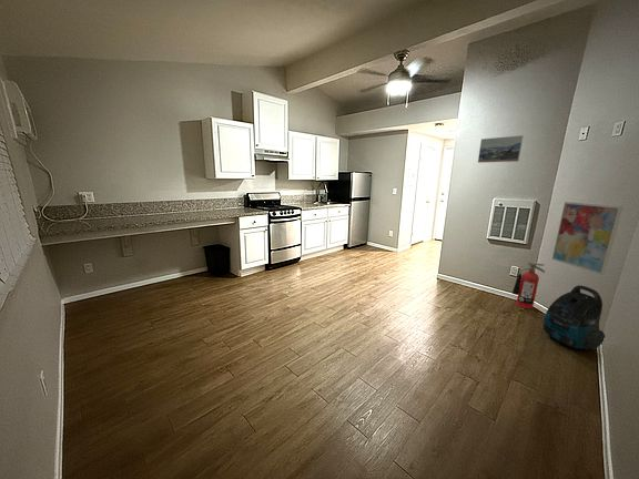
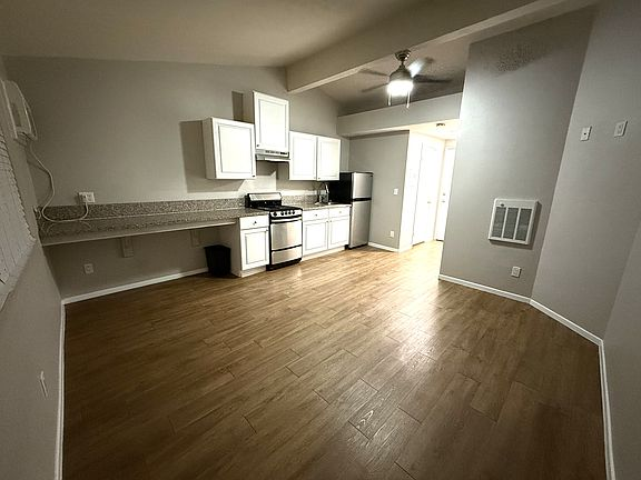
- fire extinguisher (527, 284)
- wall art (582, 235)
- vacuum cleaner (572, 314)
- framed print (499, 150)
